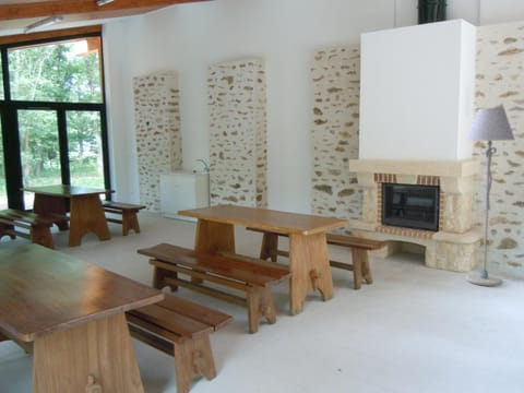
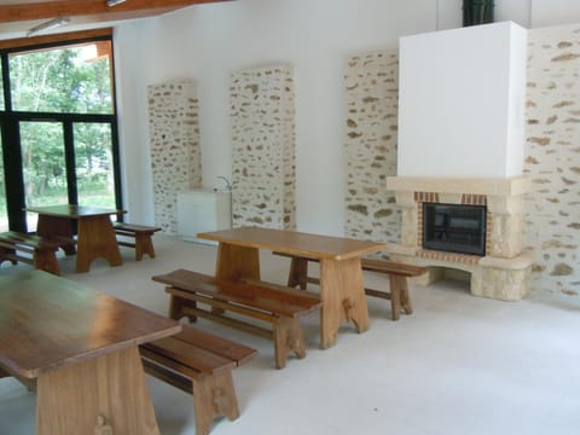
- floor lamp (487, 196)
